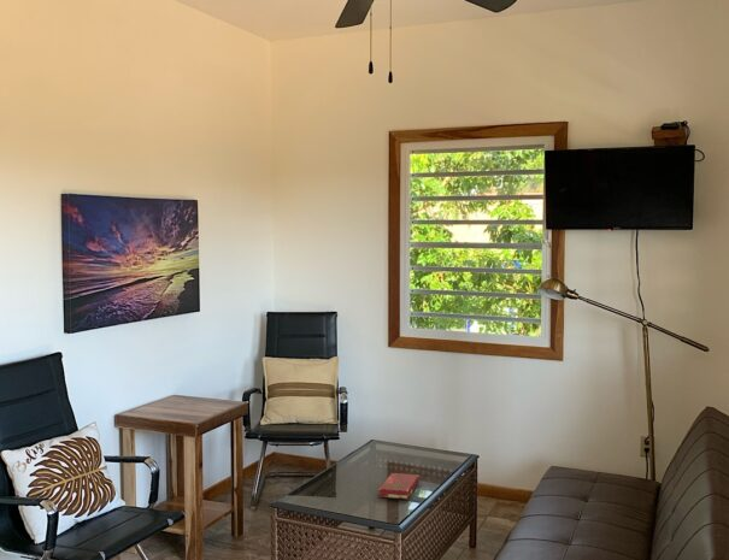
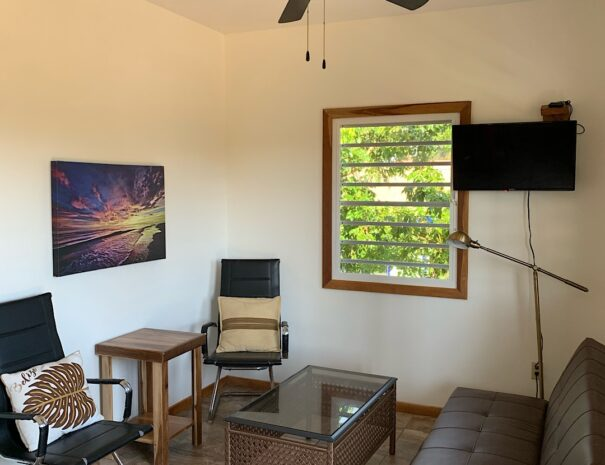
- book (399, 485)
